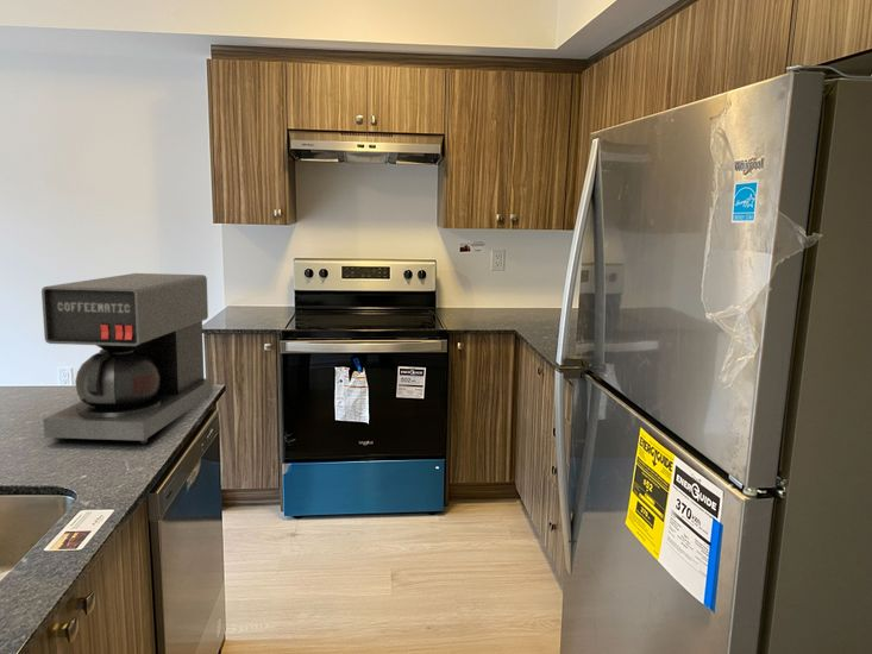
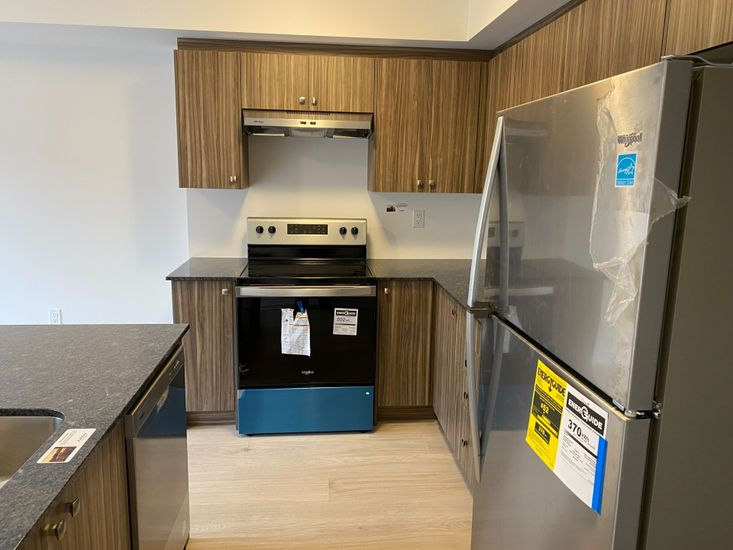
- coffee maker (136, 350)
